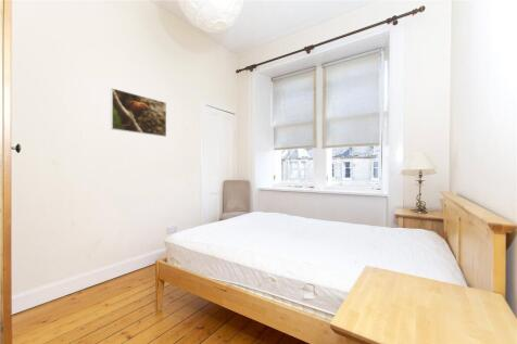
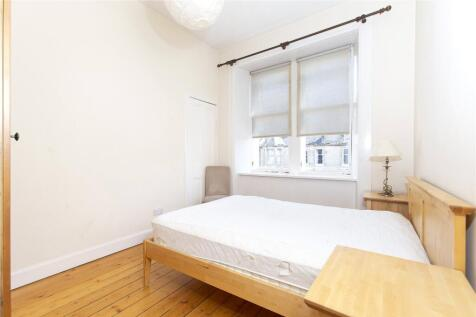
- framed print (140, 114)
